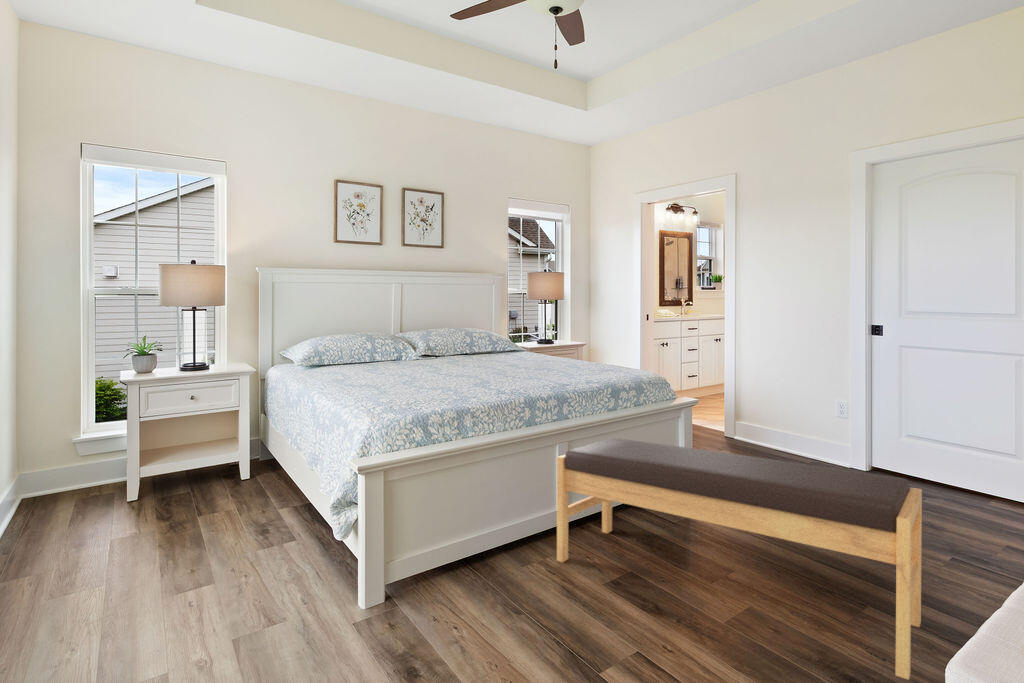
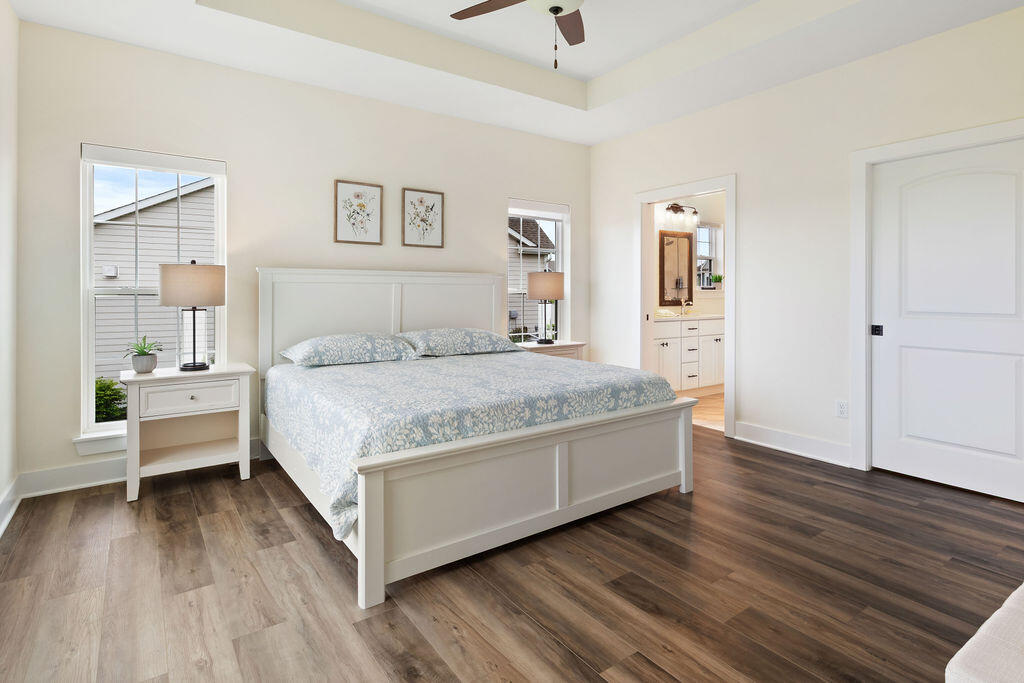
- bench (718, 524)
